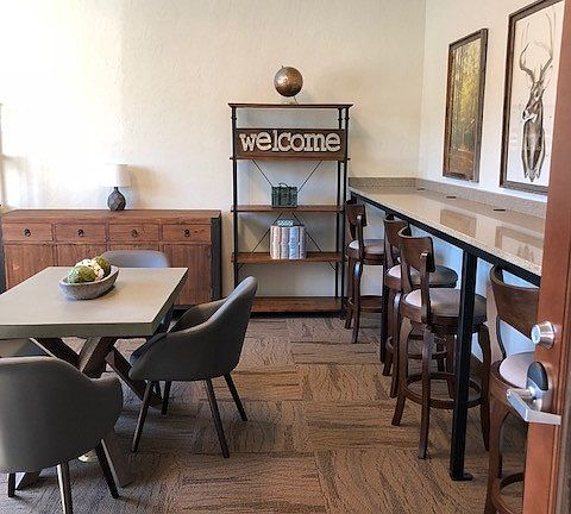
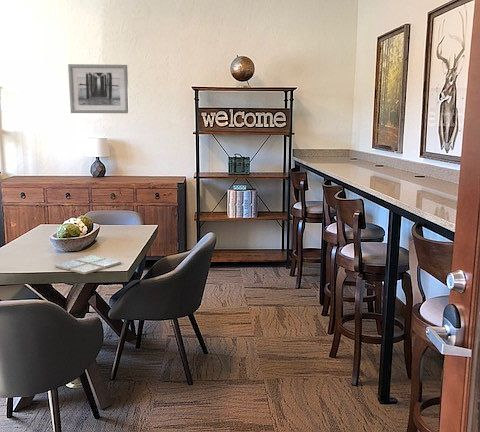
+ wall art (98, 89)
+ drink coaster (88, 264)
